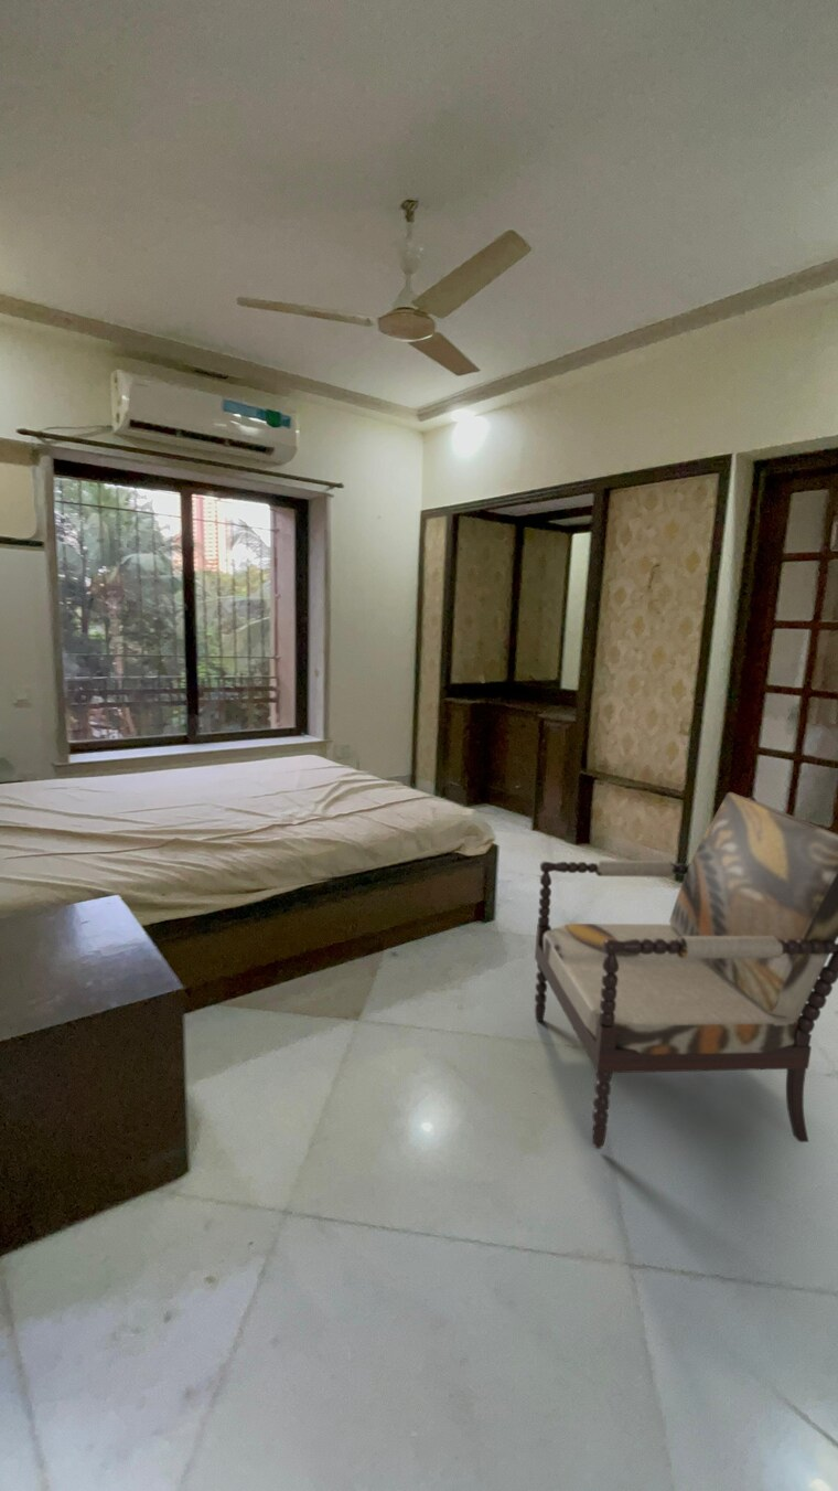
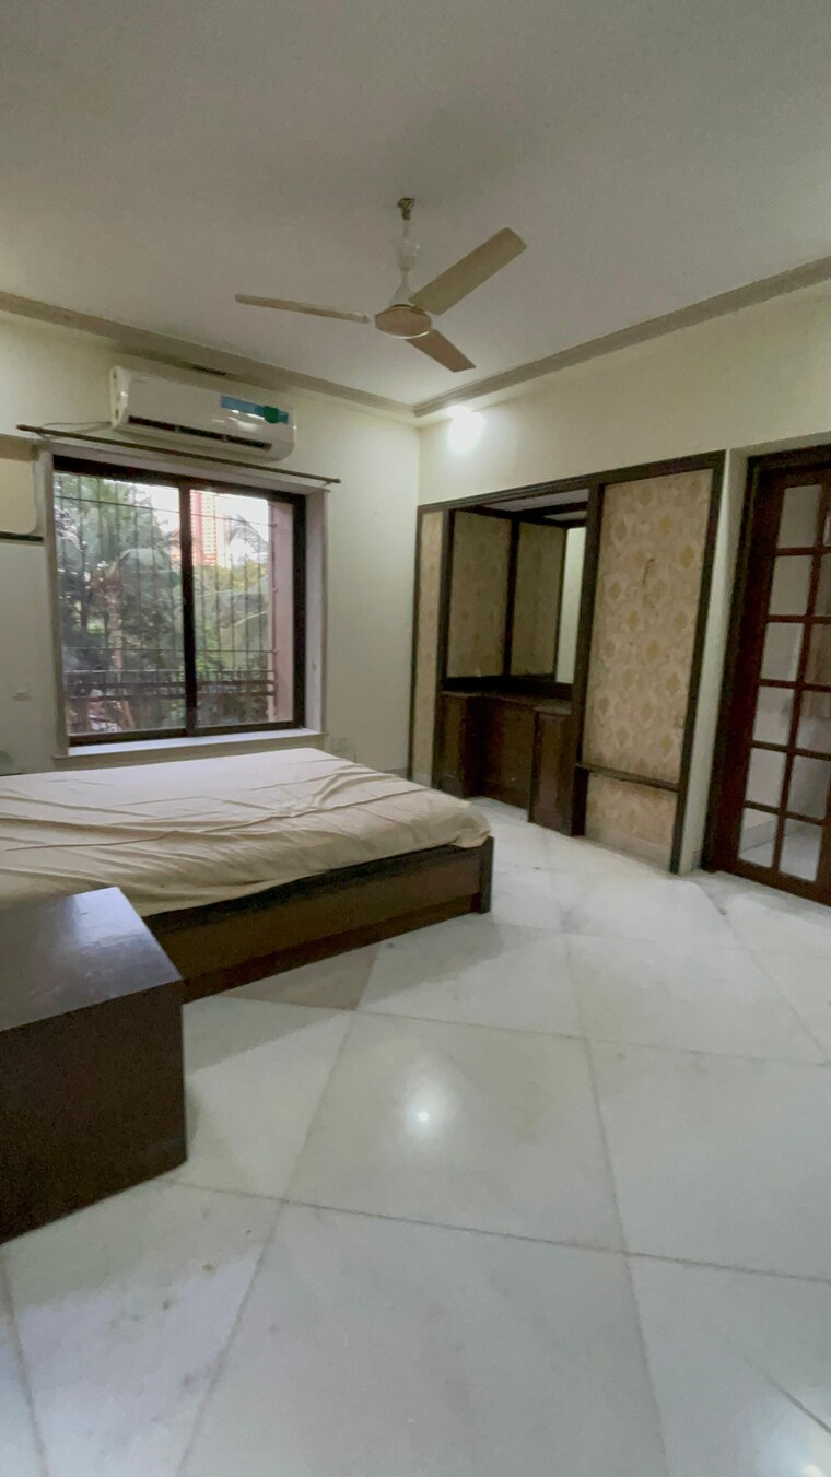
- armchair (683, 946)
